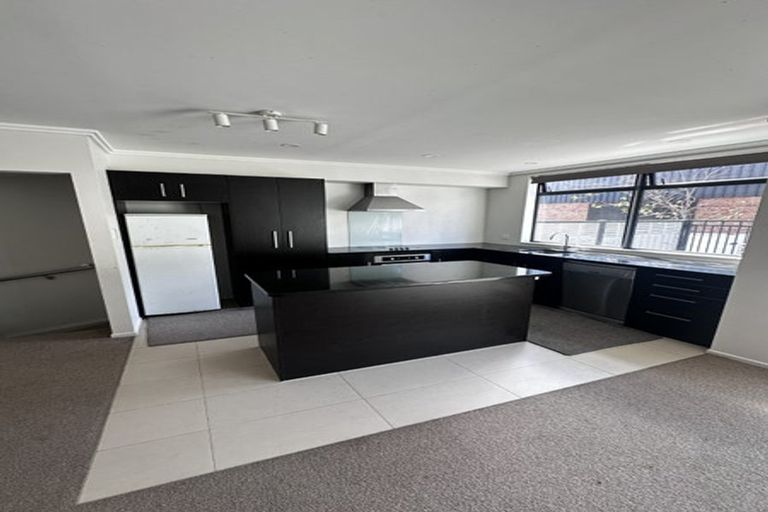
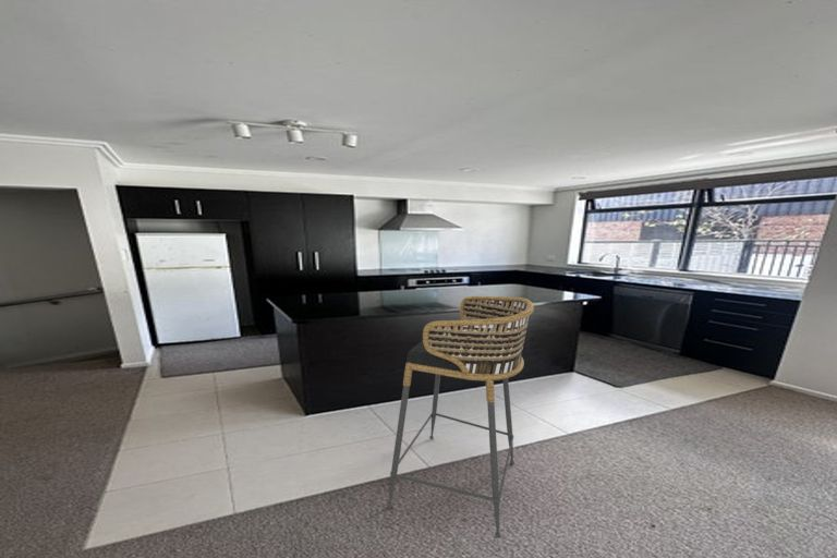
+ bar stool (470, 379)
